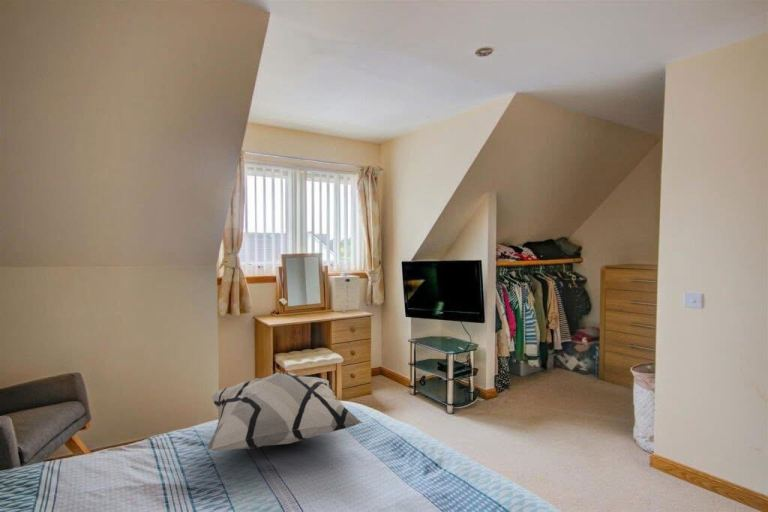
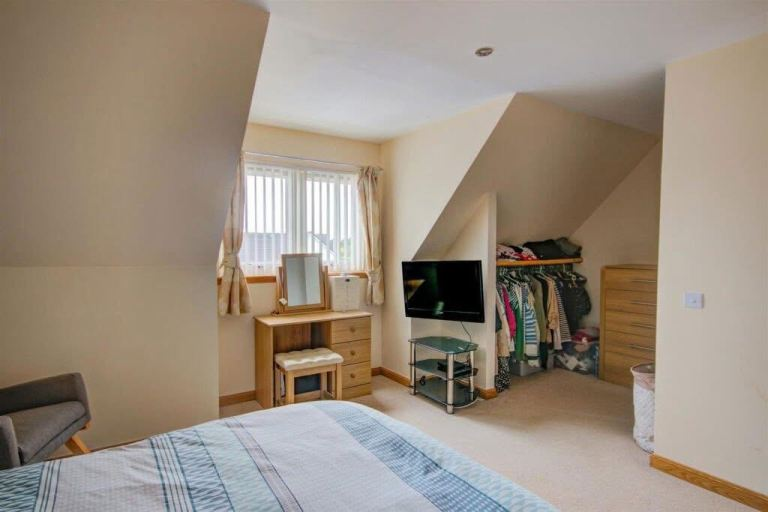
- decorative pillow (280, 407)
